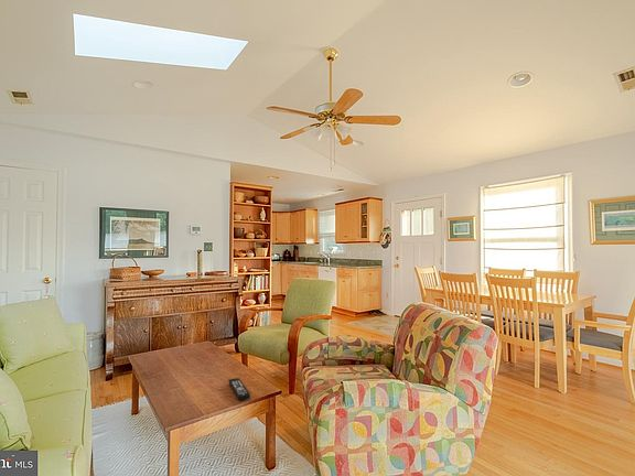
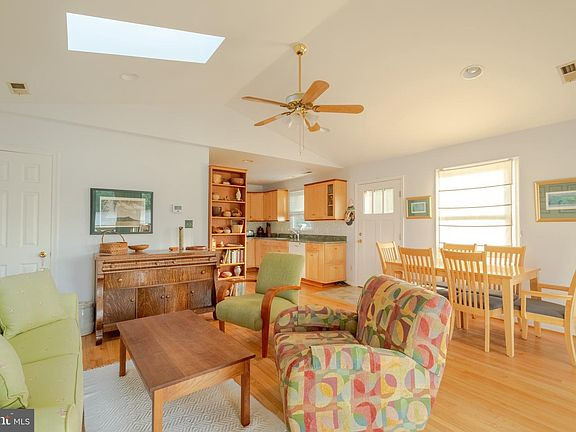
- remote control (238, 388)
